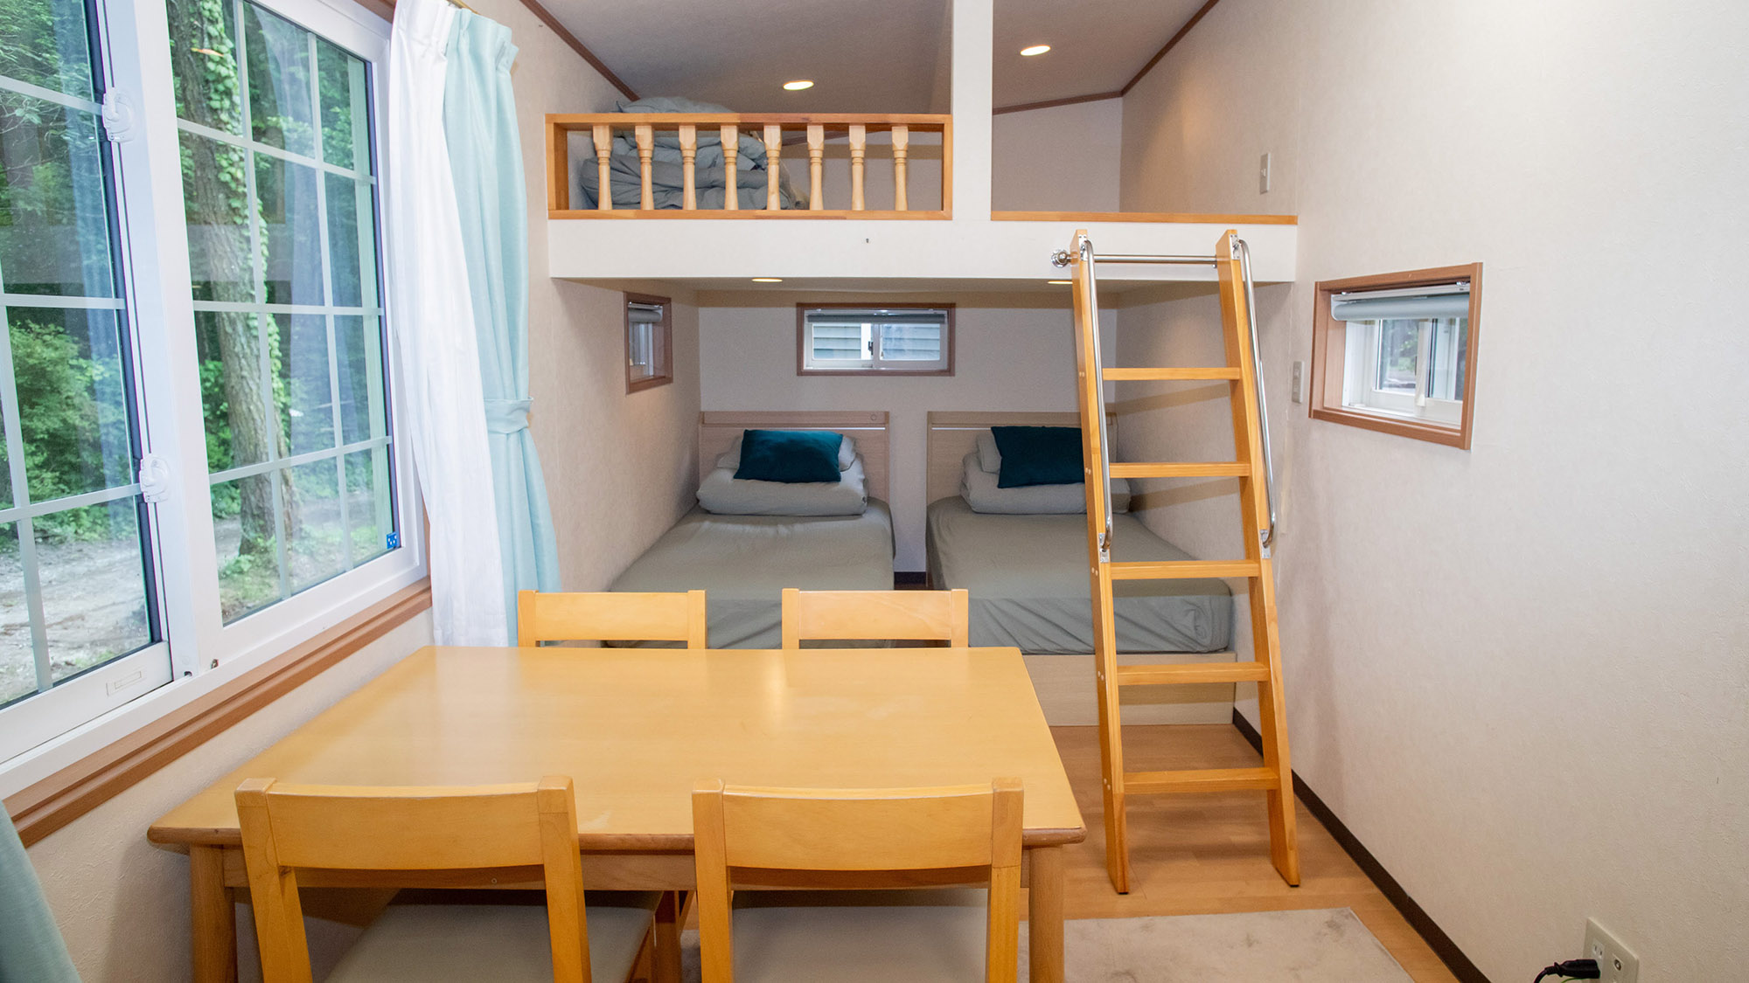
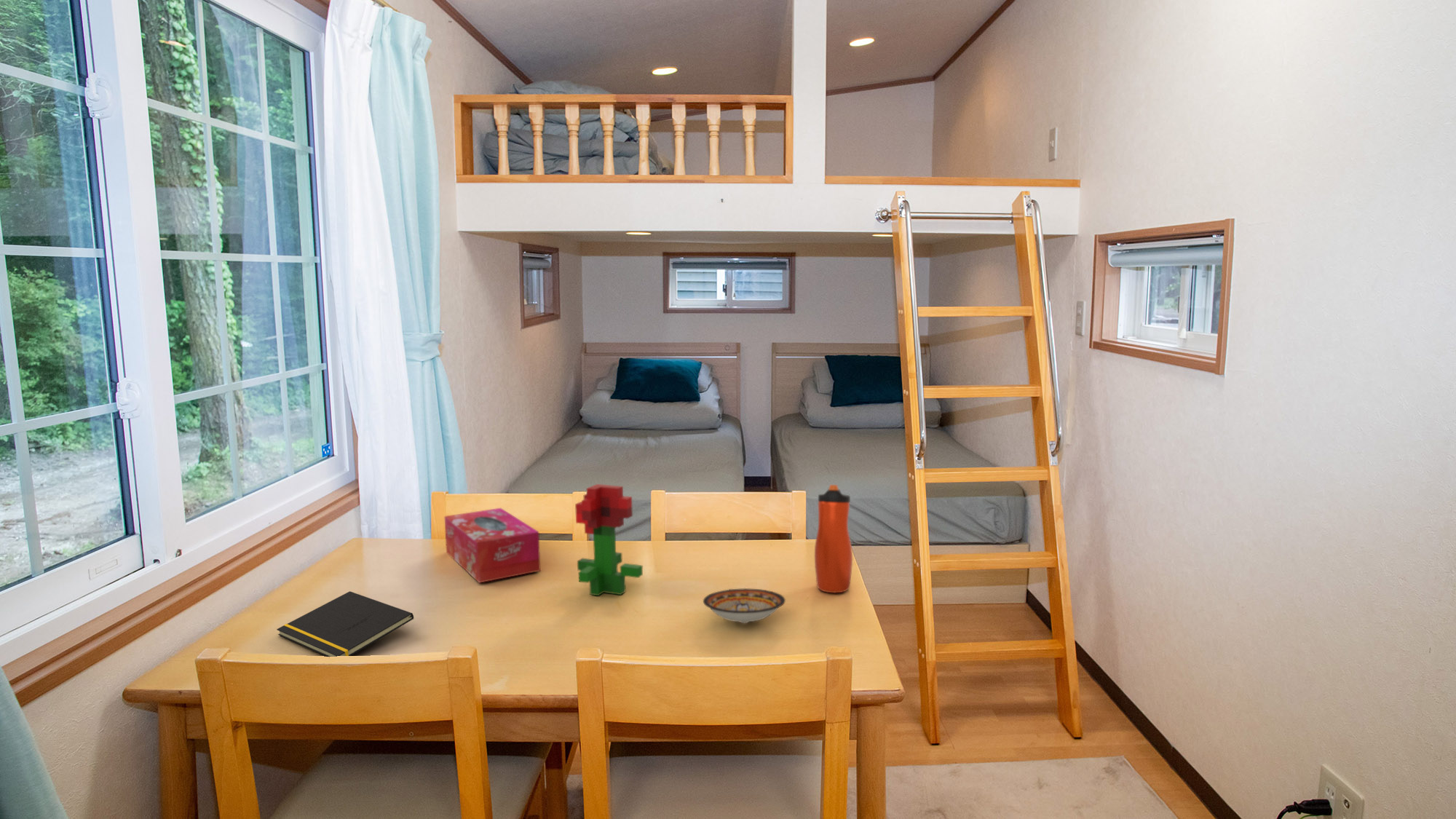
+ tissue box (491, 542)
+ bowl (744, 610)
+ water bottle (834, 537)
+ notepad (345, 624)
+ plant (609, 539)
